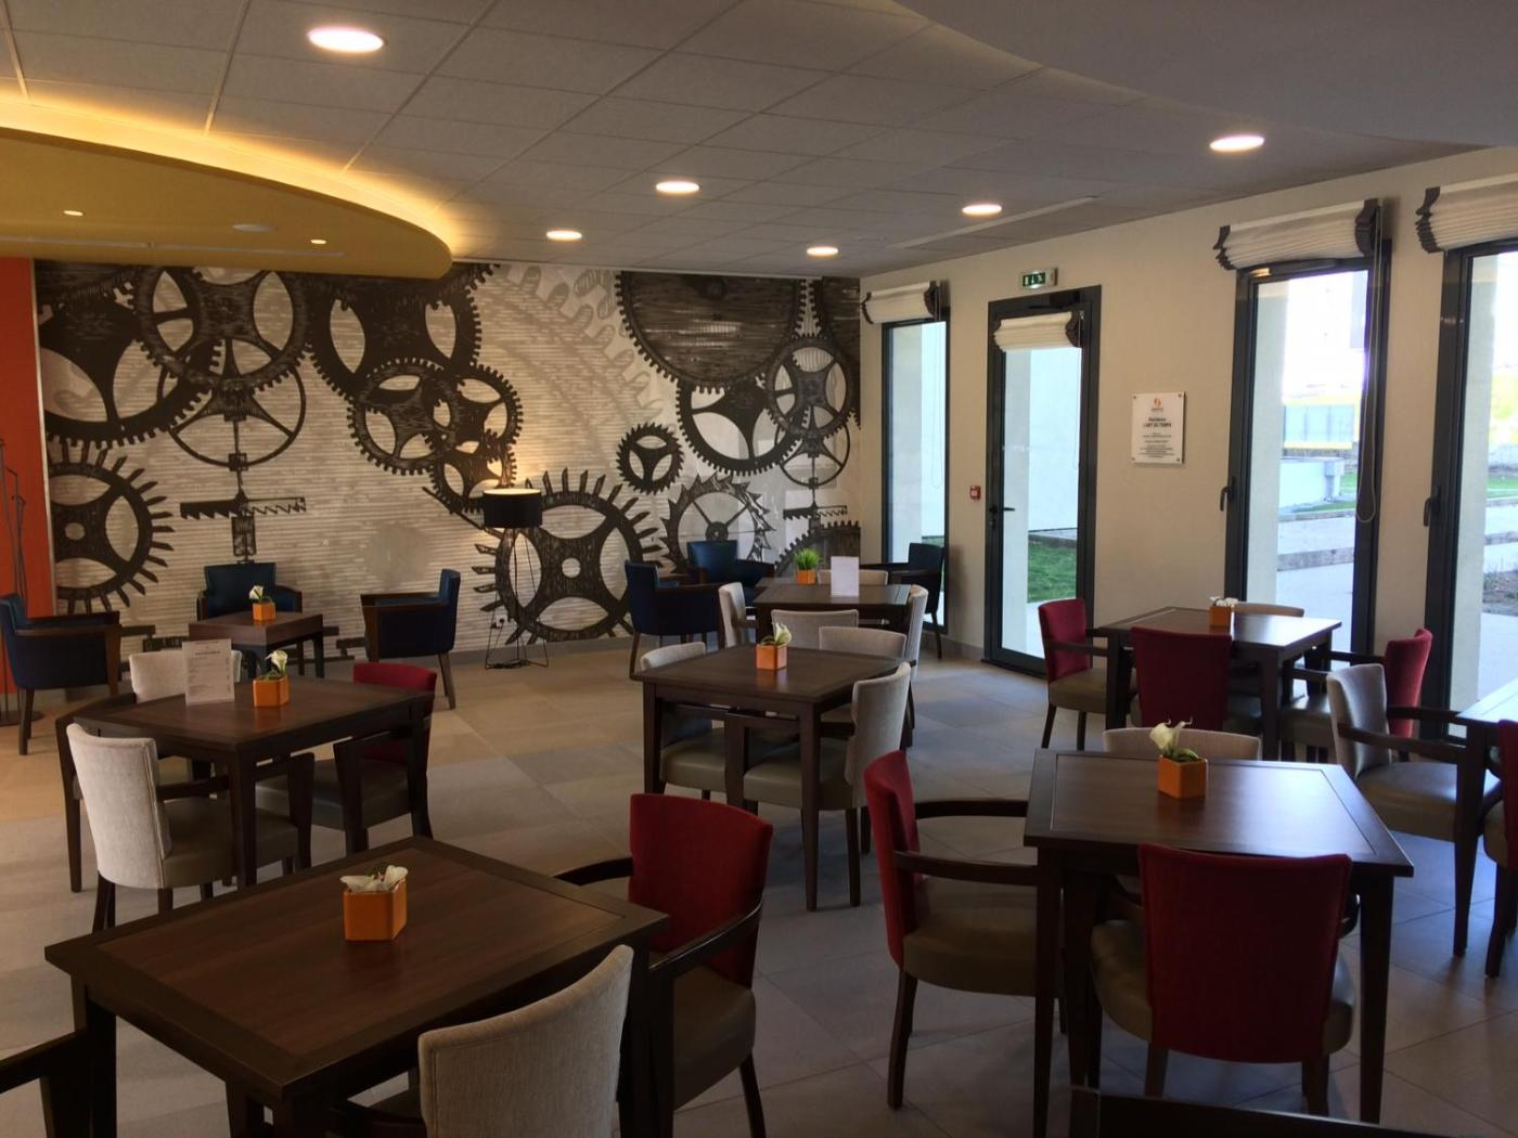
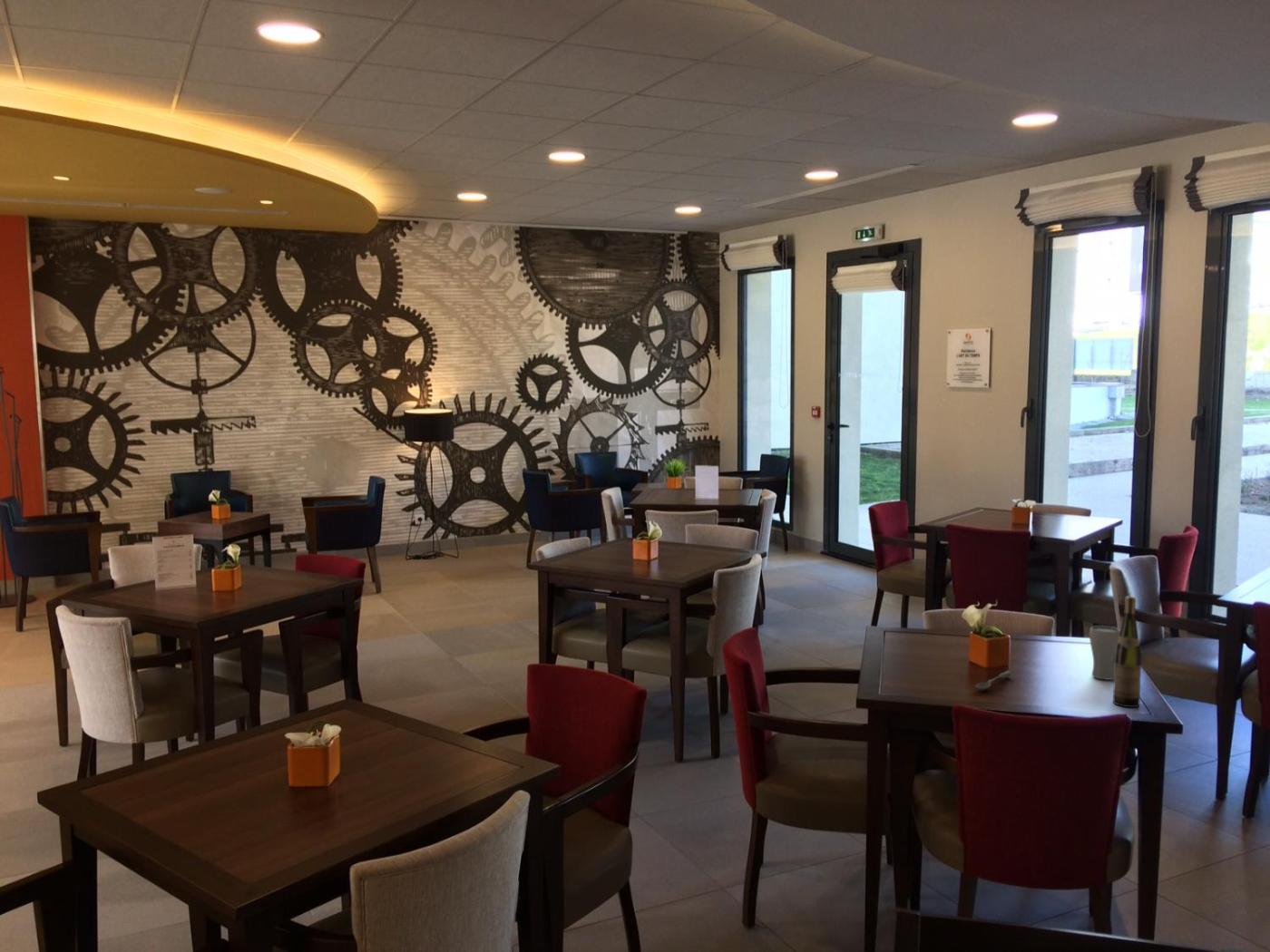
+ soupspoon (992, 680)
+ wine bottle (1128, 650)
+ drinking glass (1104, 653)
